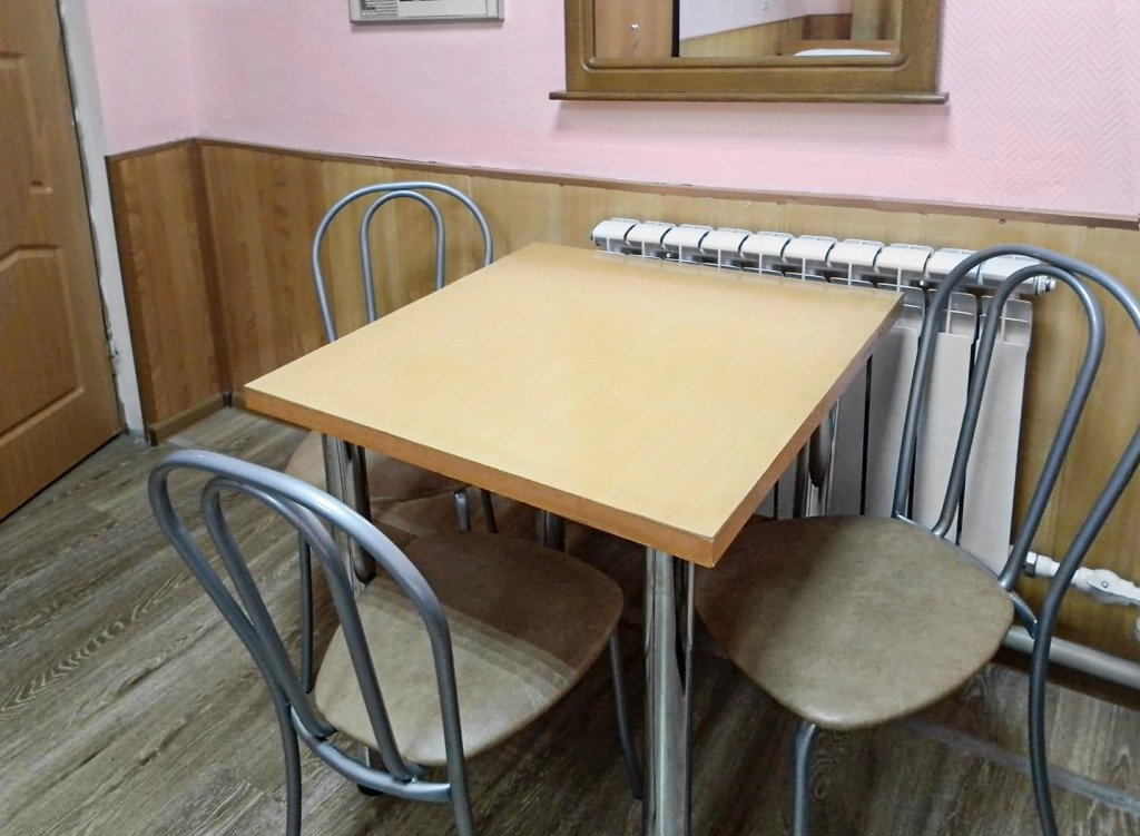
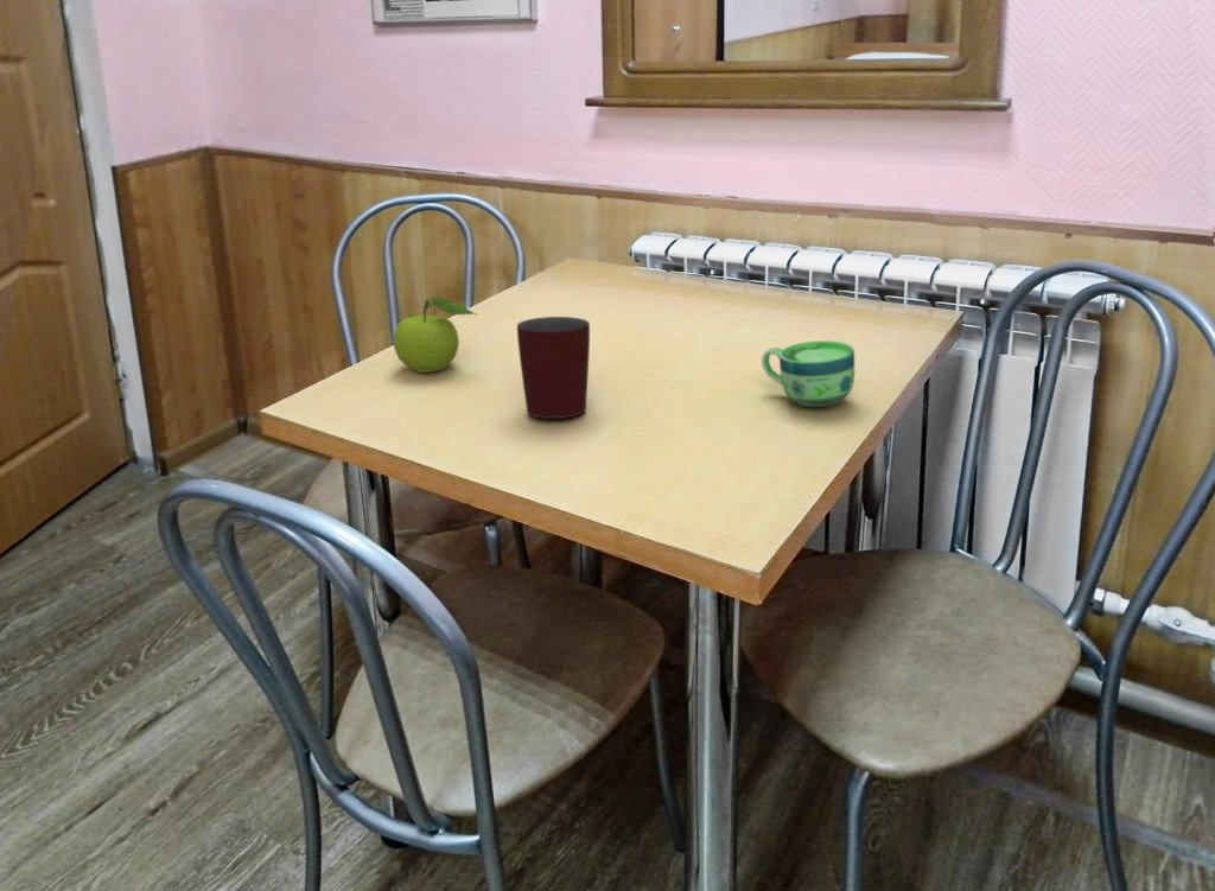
+ fruit (437, 335)
+ mug (559, 364)
+ cup (804, 374)
